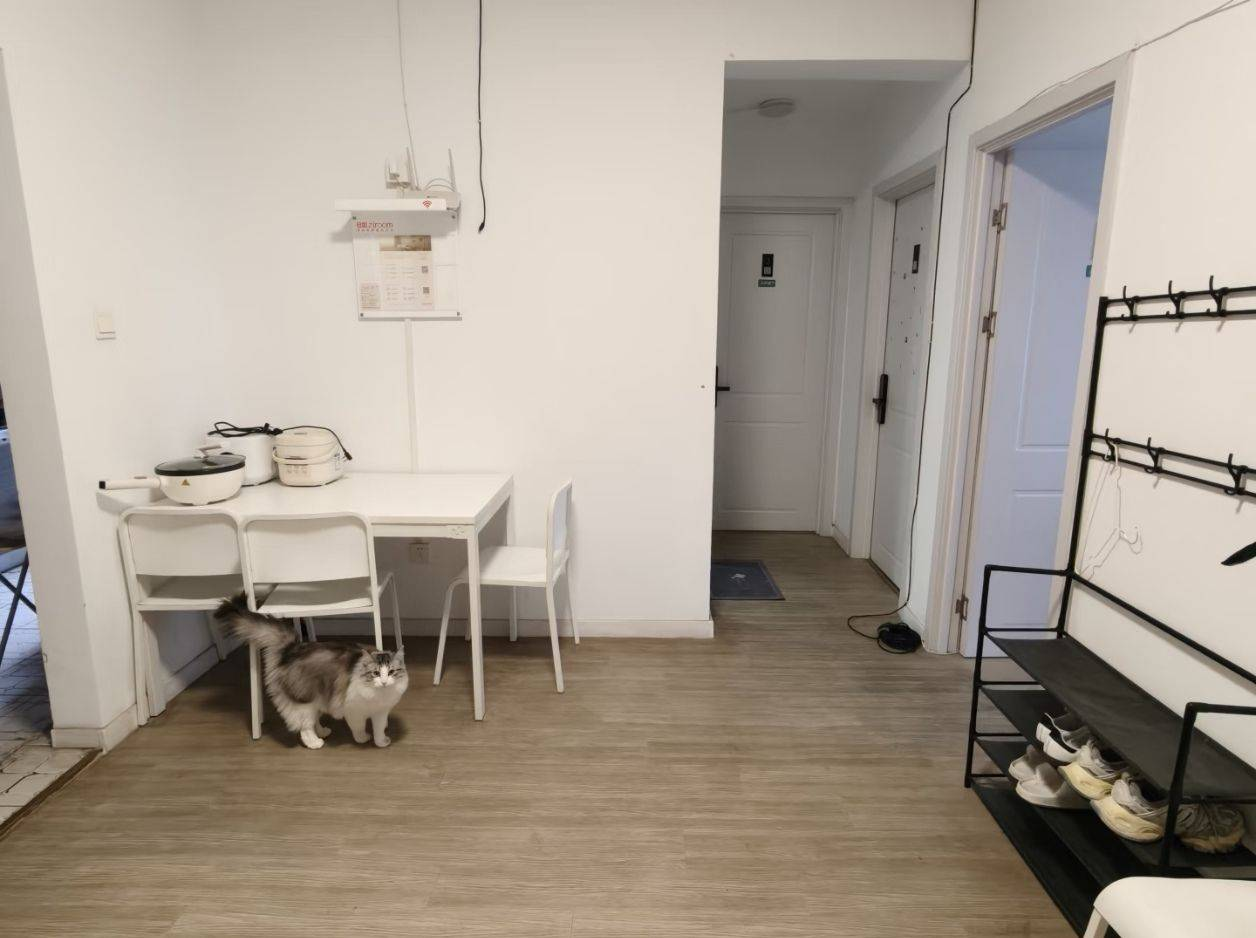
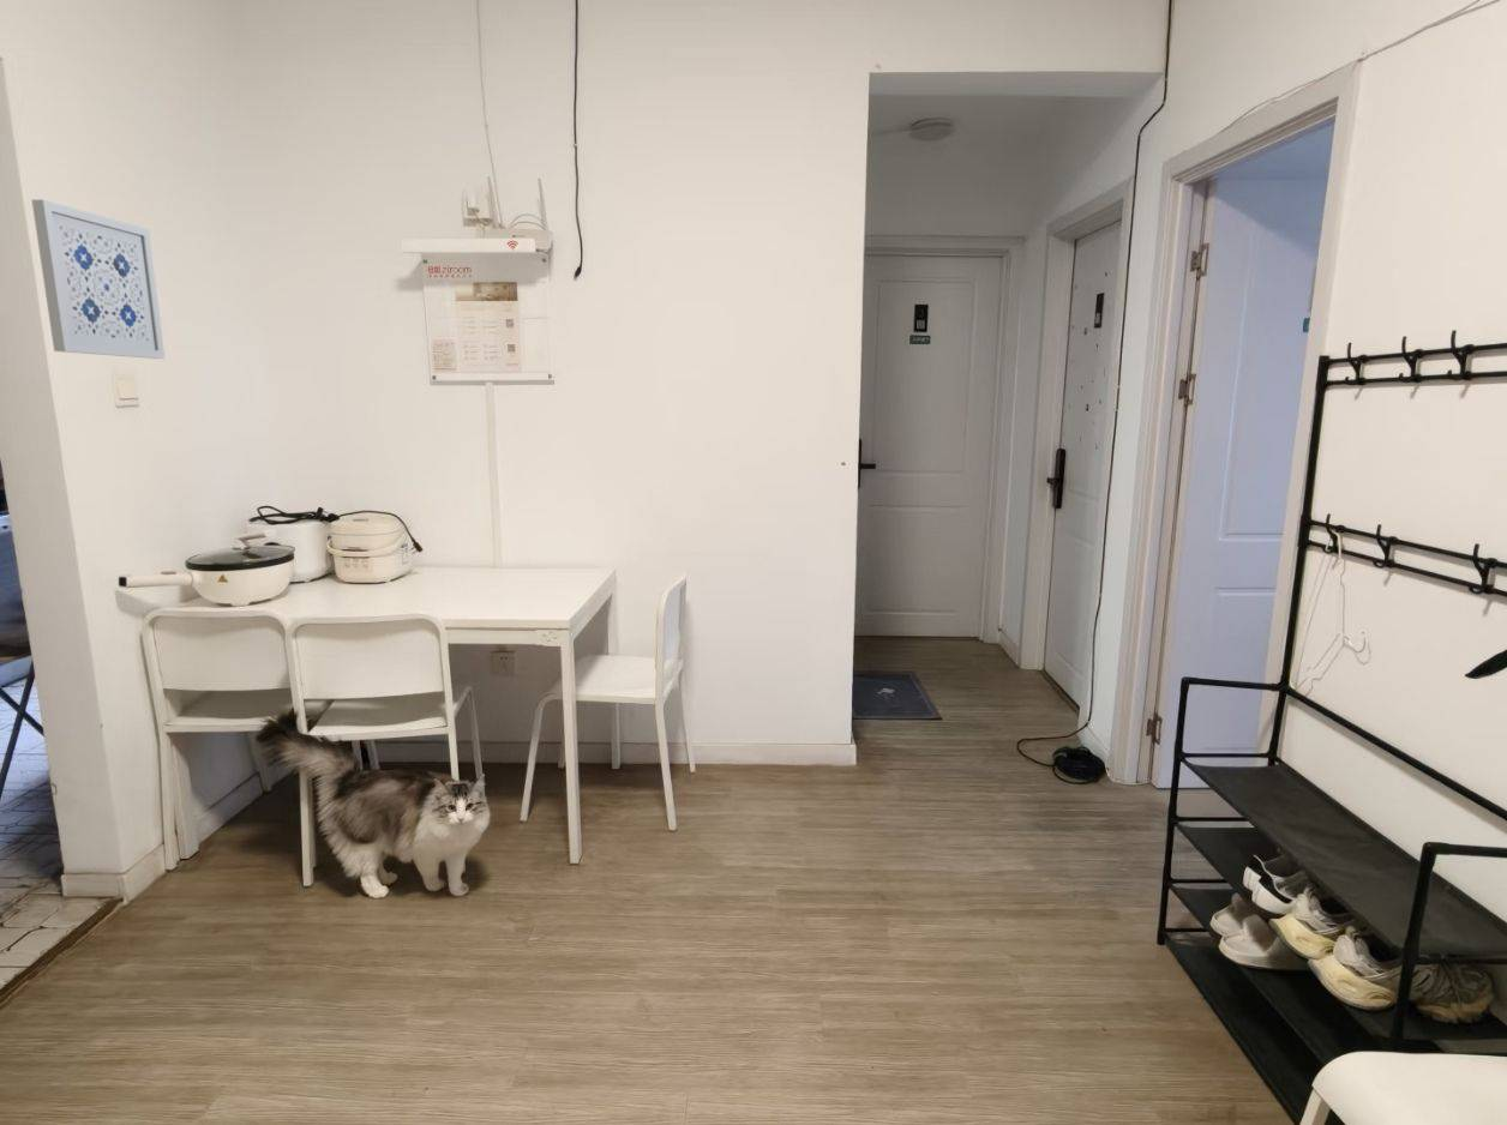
+ wall art (104, 285)
